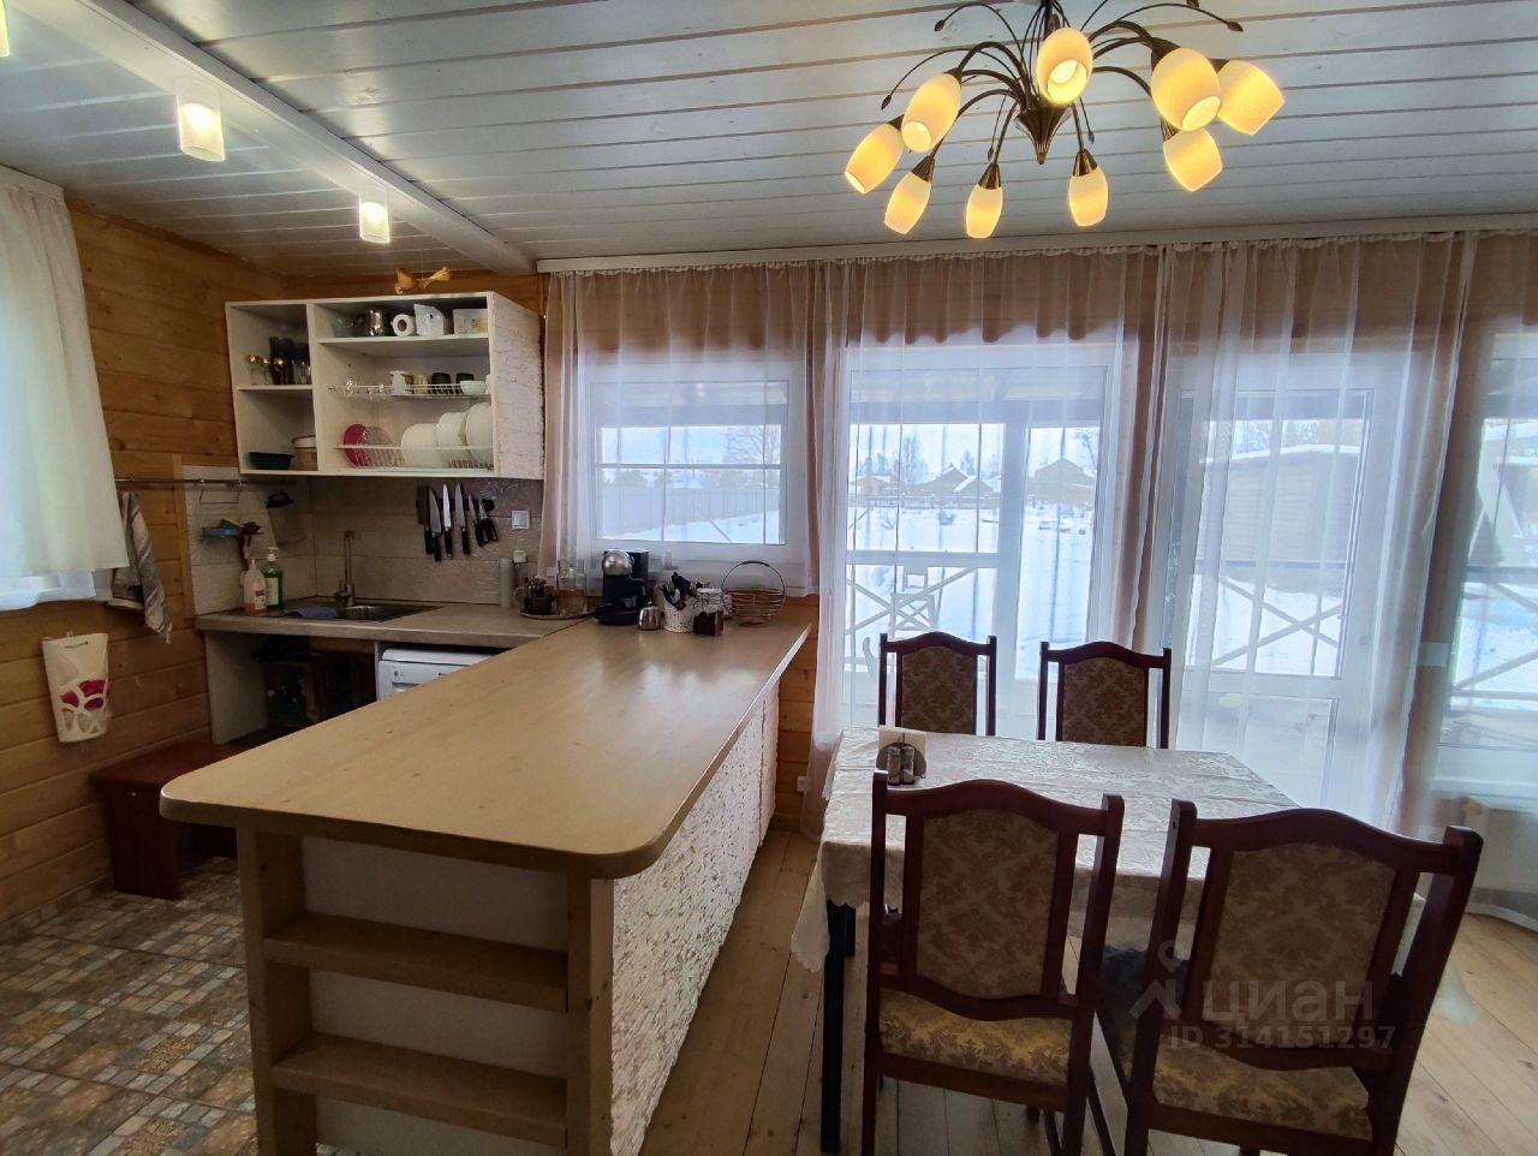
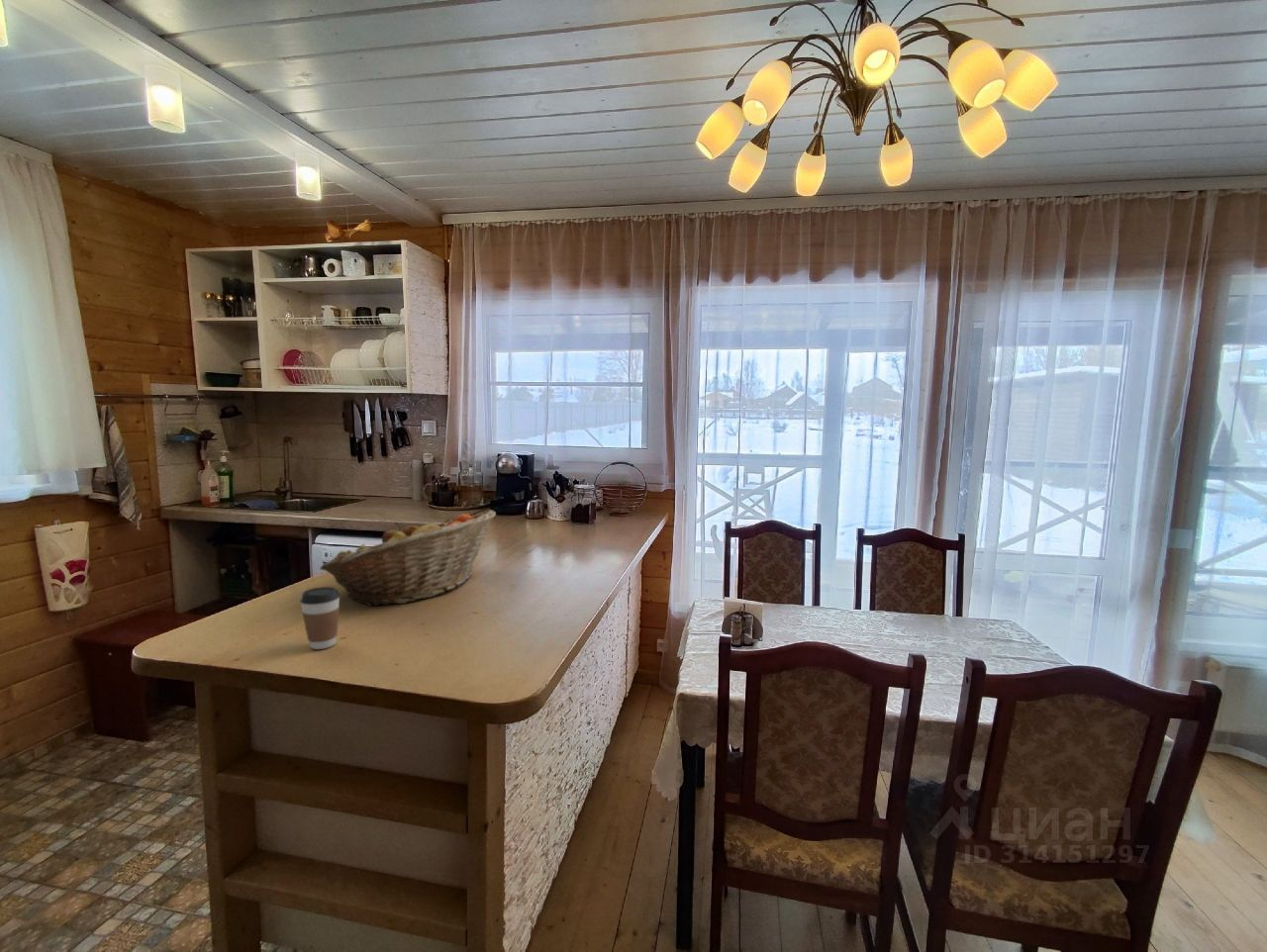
+ coffee cup (321, 618)
+ fruit basket (418, 550)
